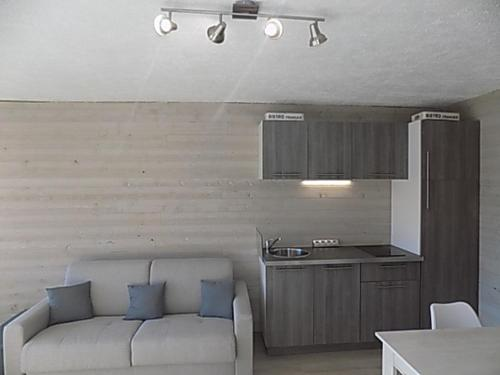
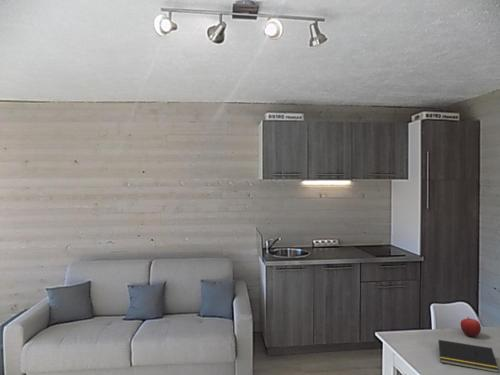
+ notepad (466, 355)
+ fruit (470, 326)
